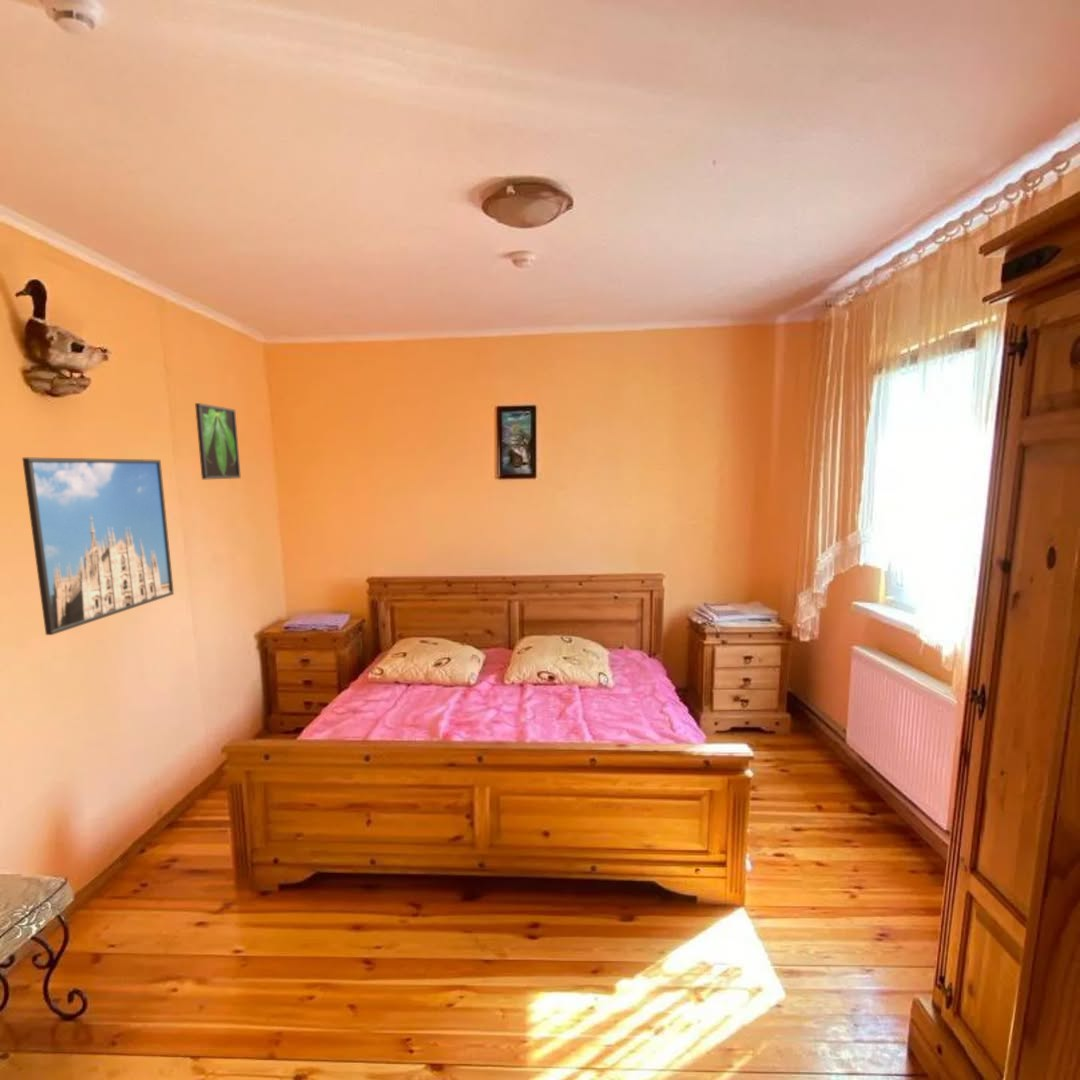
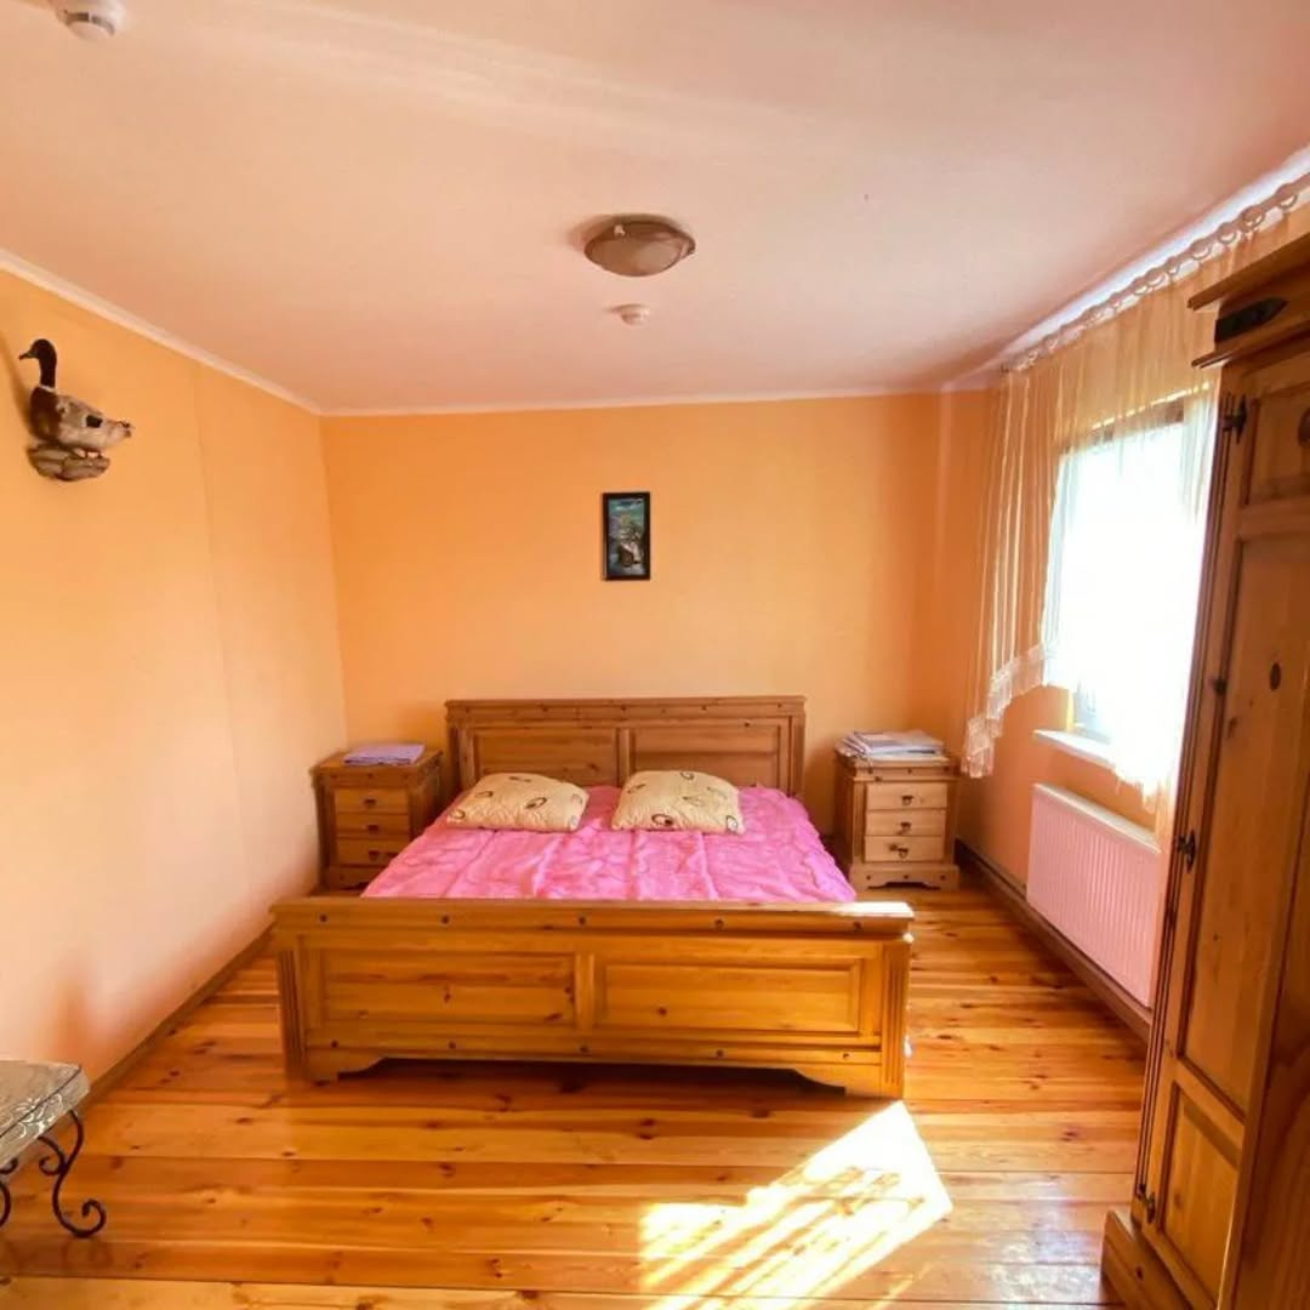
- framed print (110, 536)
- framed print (219, 443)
